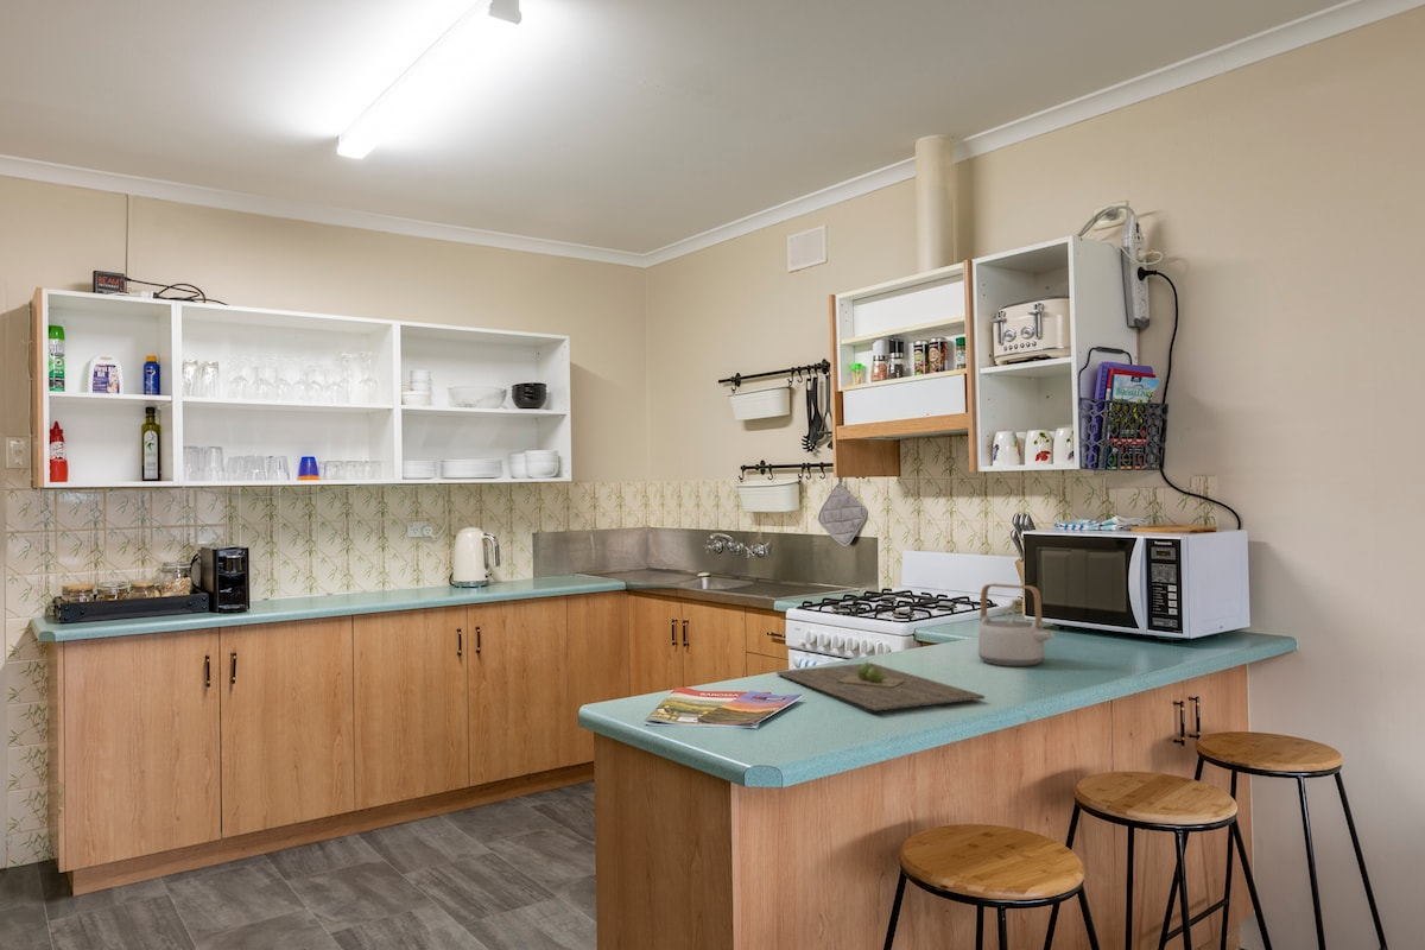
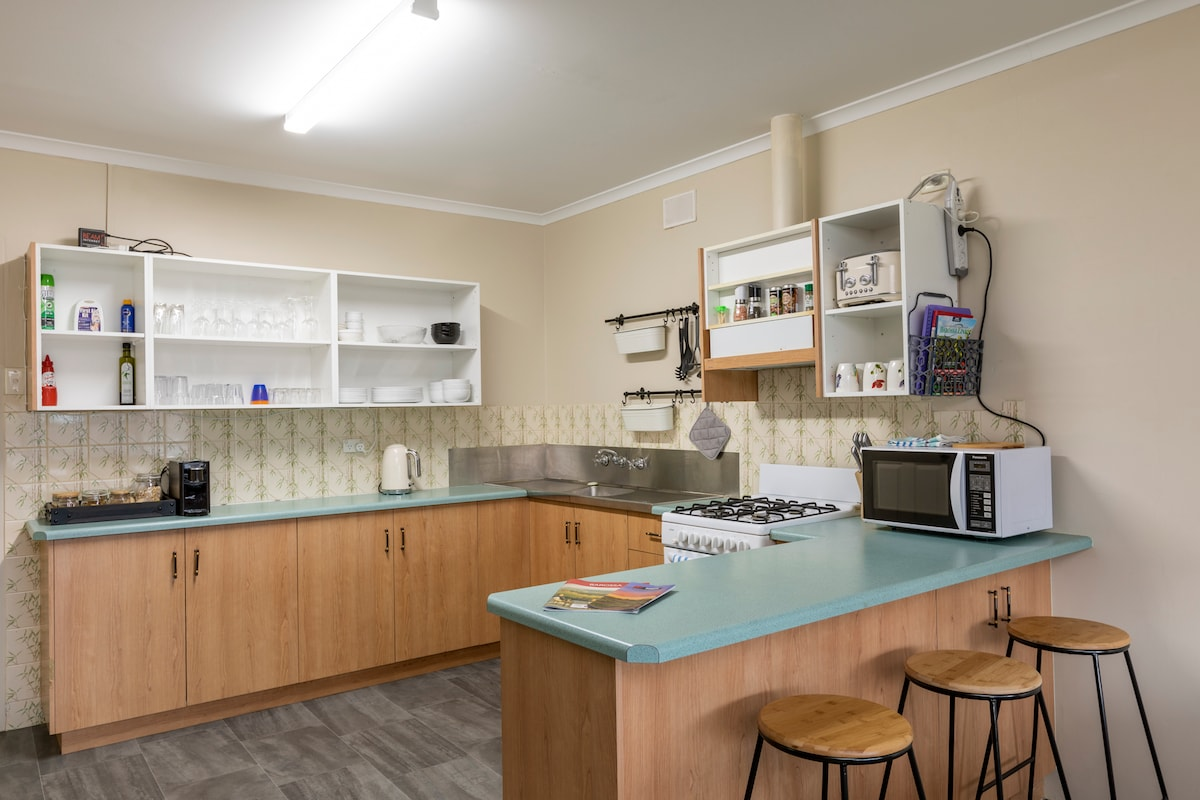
- teapot (1015, 623)
- cutting board (873, 674)
